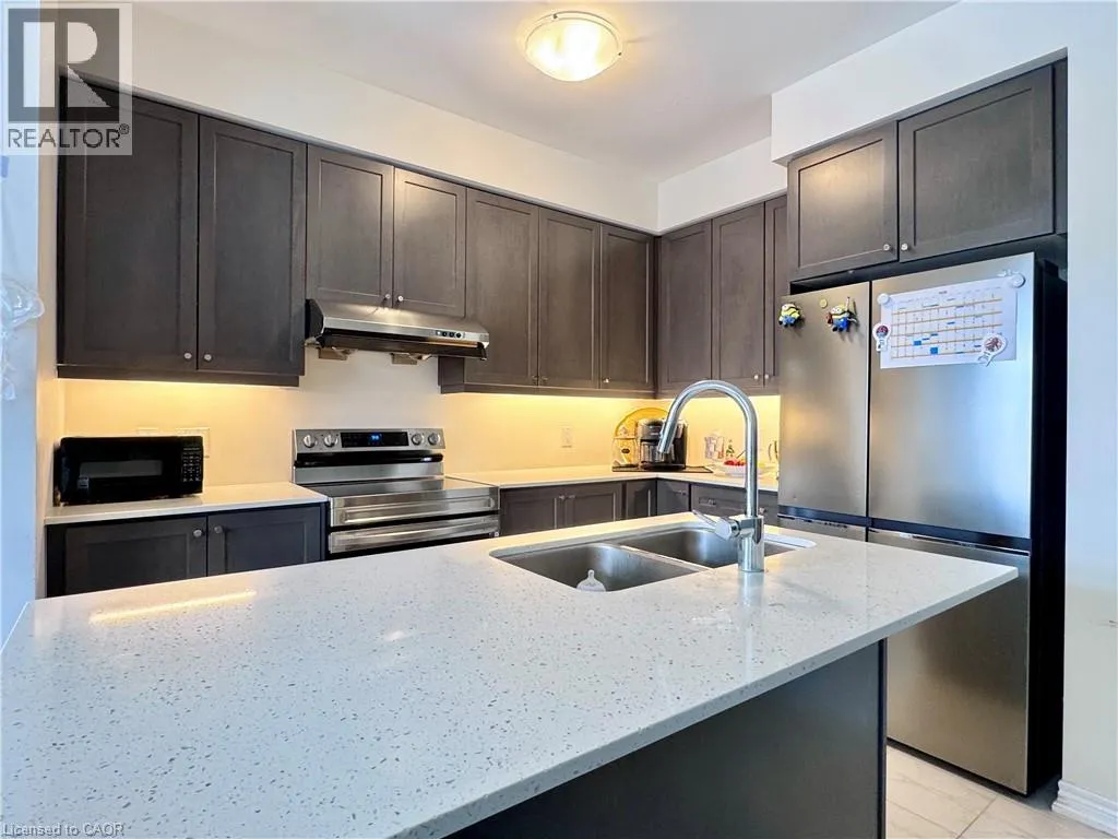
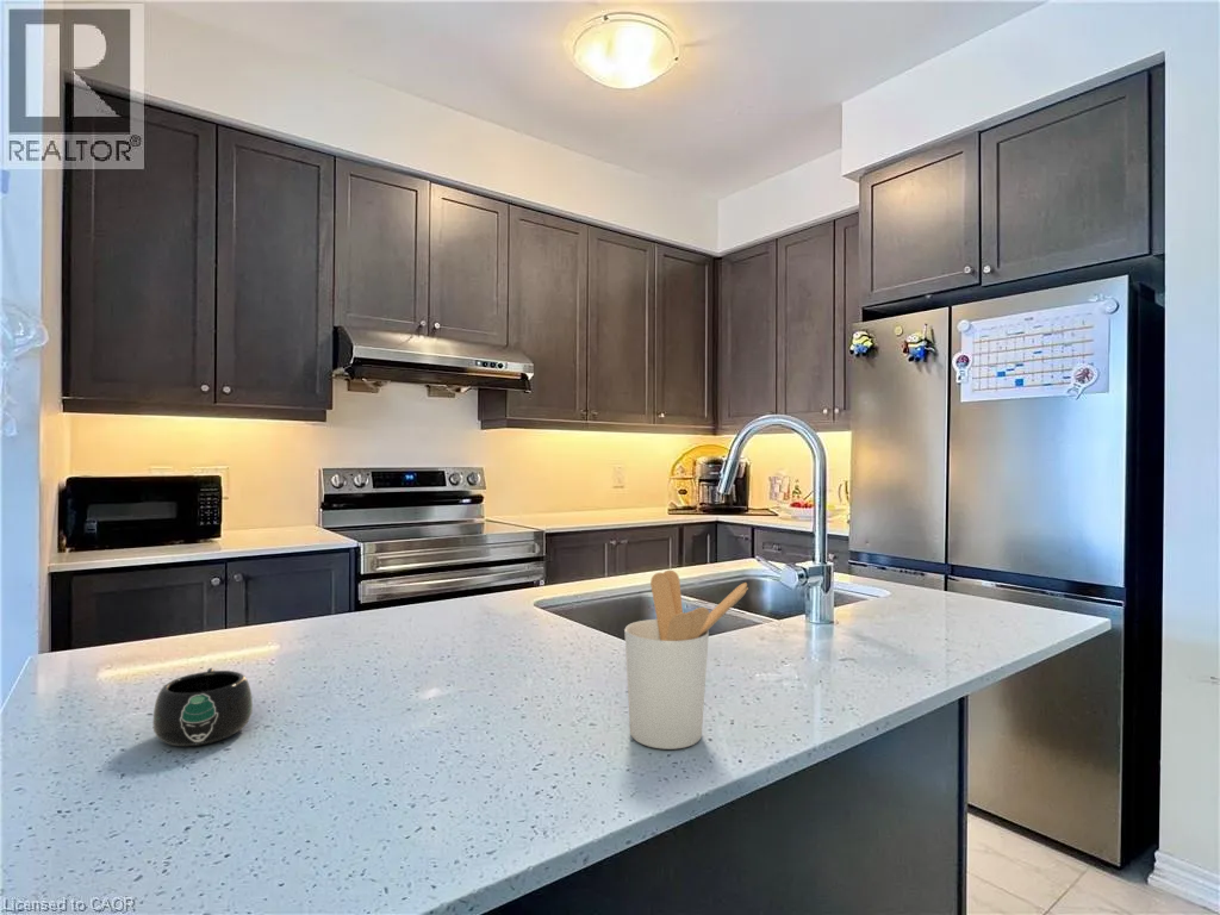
+ mug (205, 703)
+ utensil holder (689, 655)
